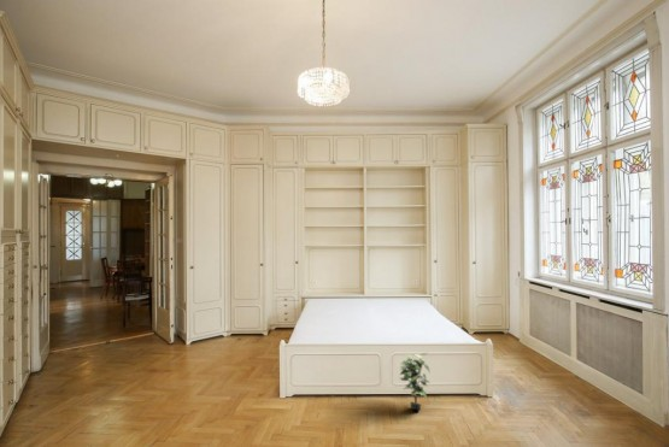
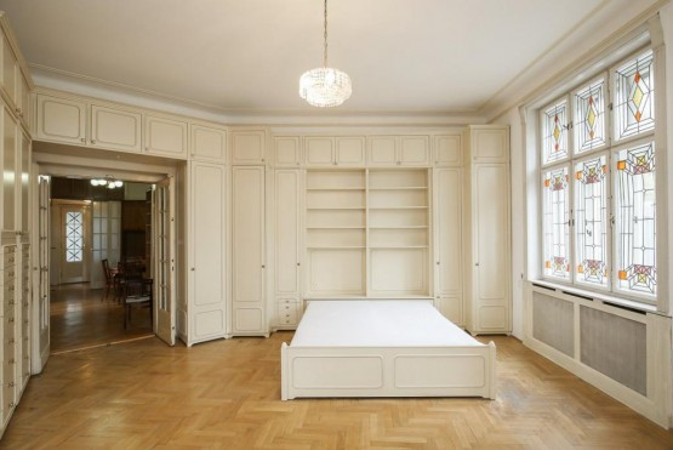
- potted plant (413, 380)
